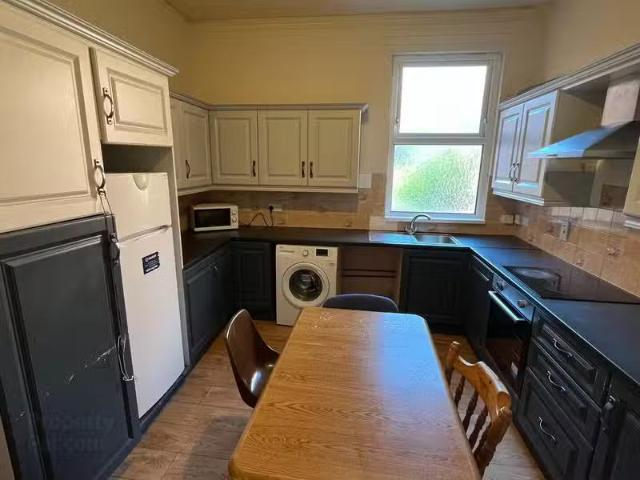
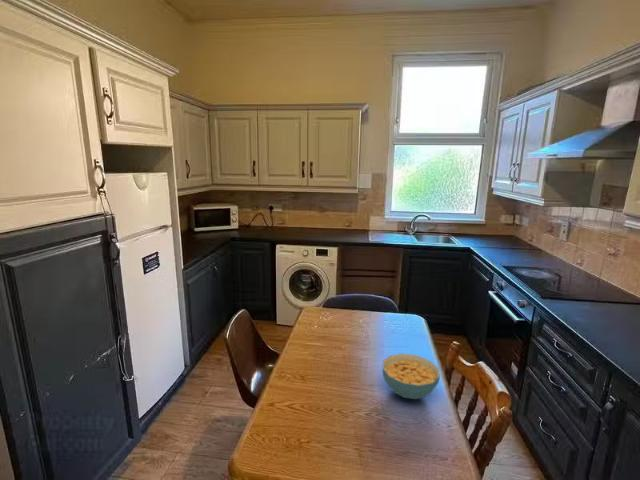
+ cereal bowl (409, 380)
